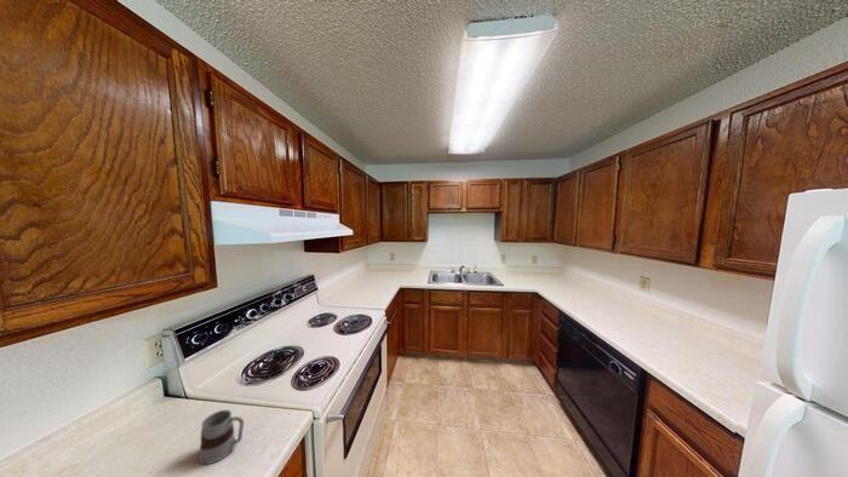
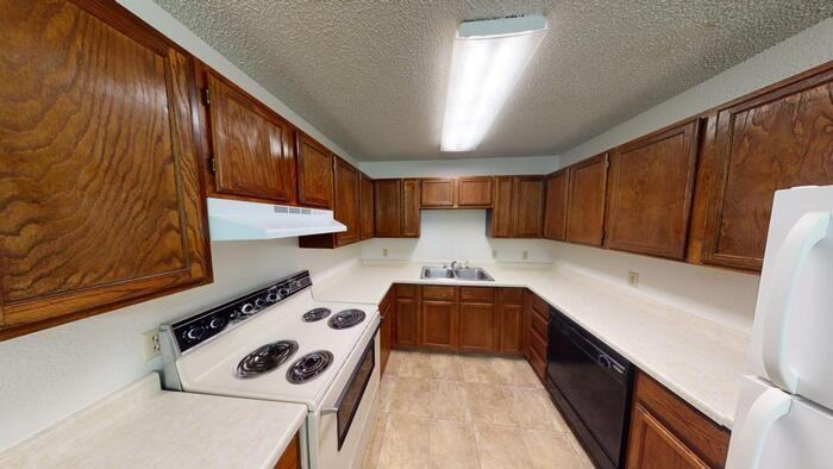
- mug (222, 433)
